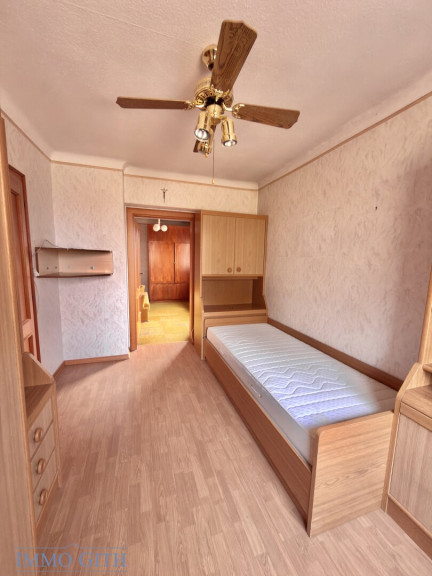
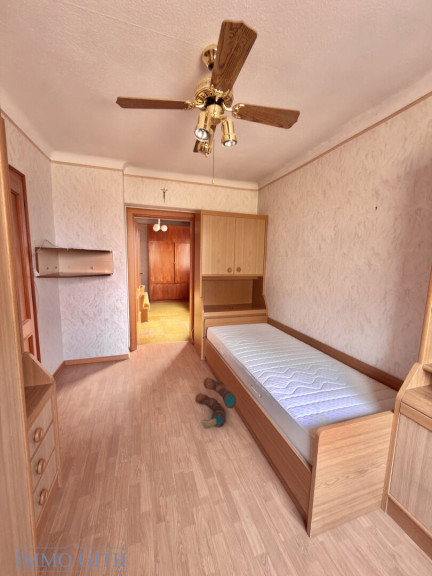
+ boots (216, 401)
